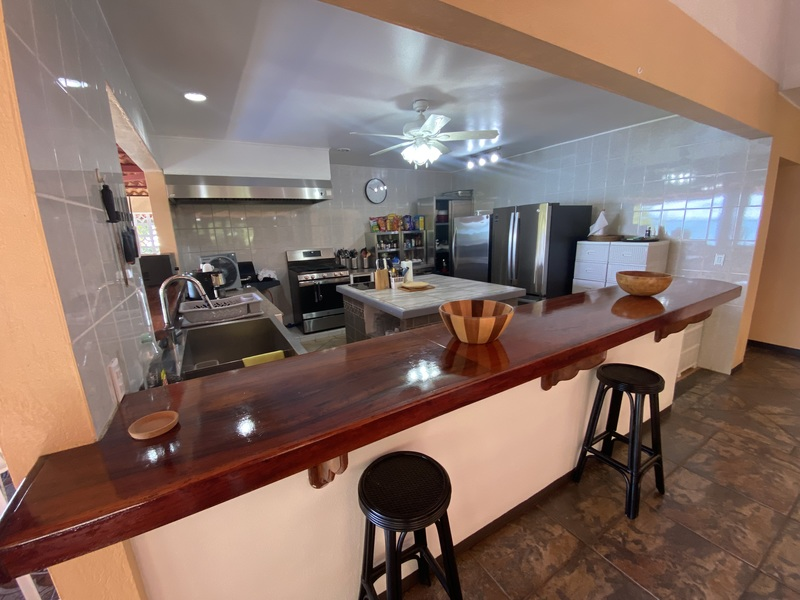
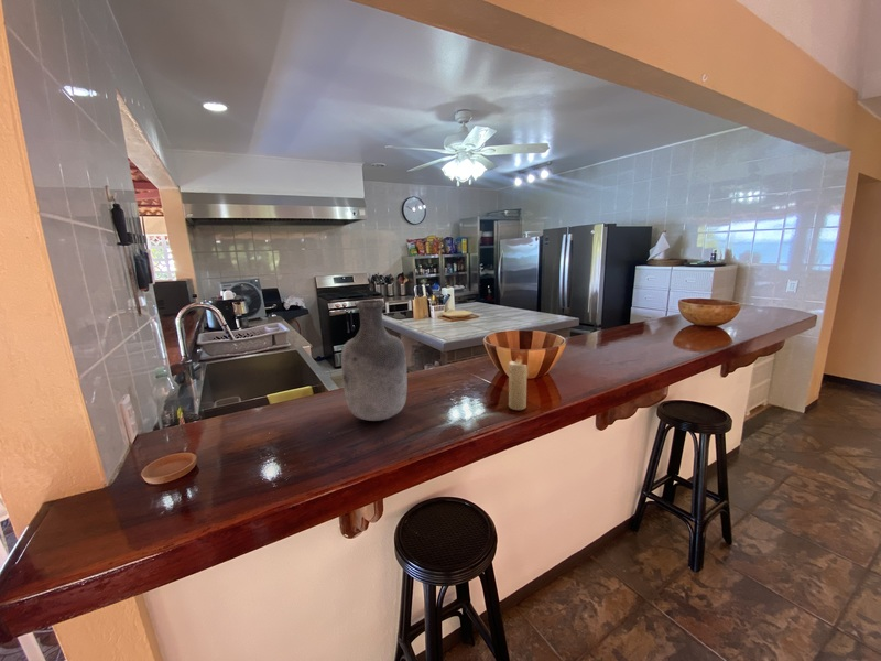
+ candle (516, 380)
+ vase (373, 360)
